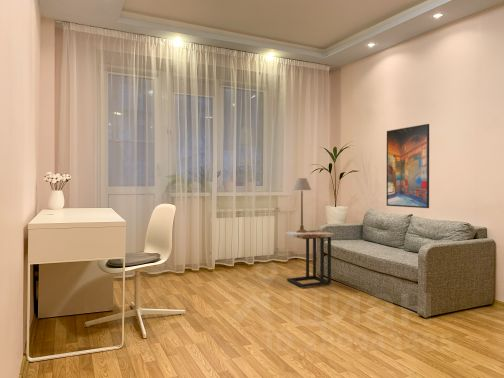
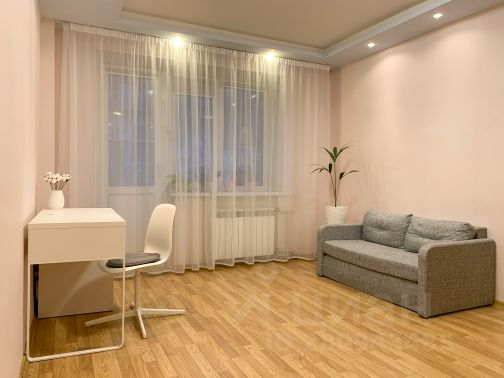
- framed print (406, 167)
- table lamp (301, 205)
- side table (308, 257)
